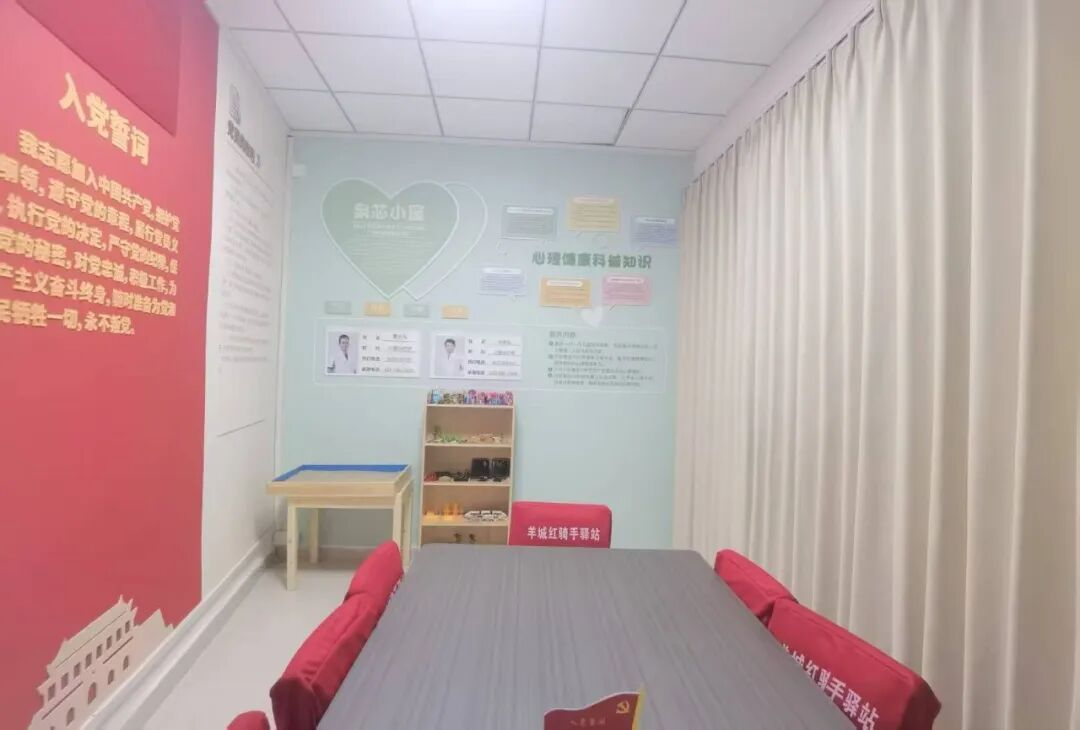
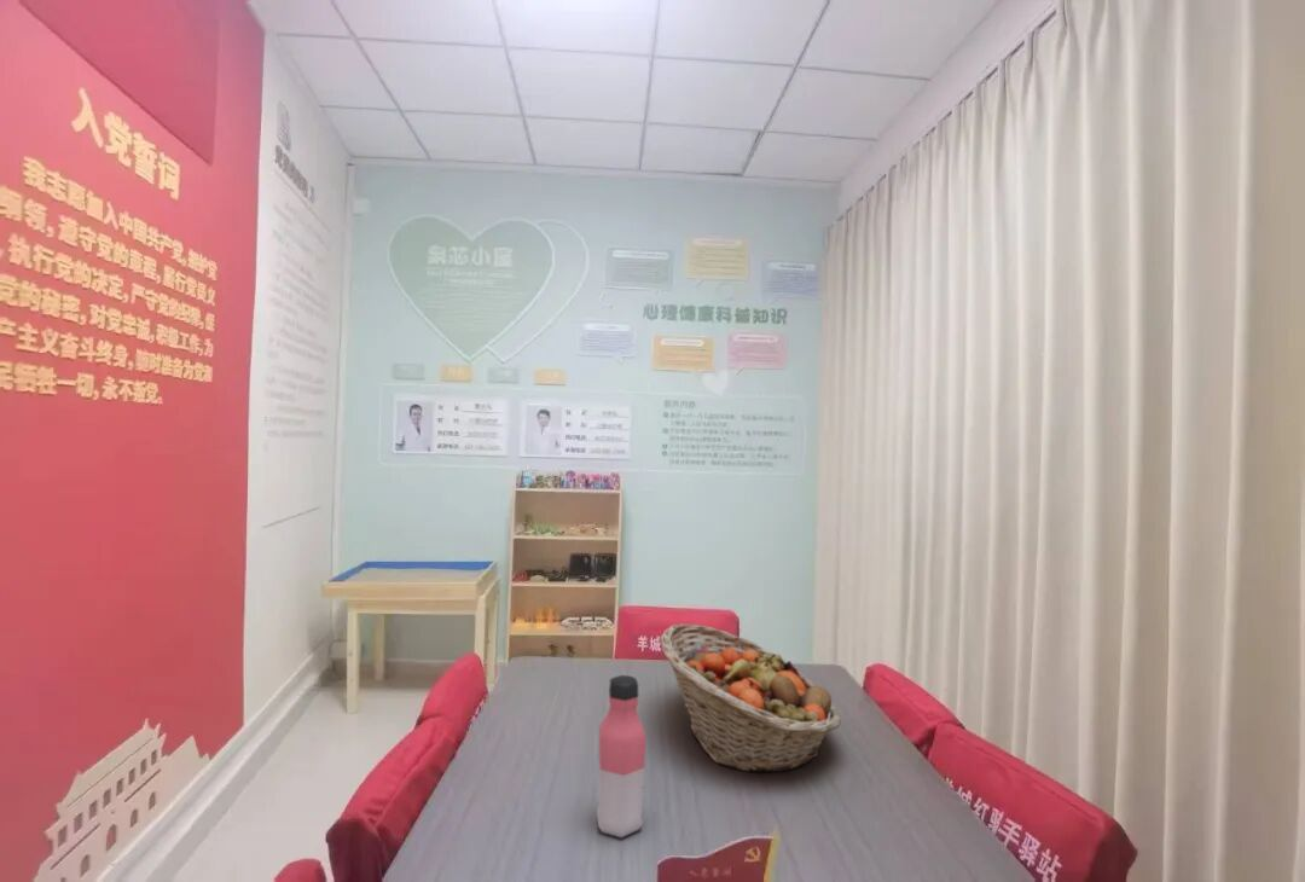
+ fruit basket (744, 687)
+ water bottle (621, 752)
